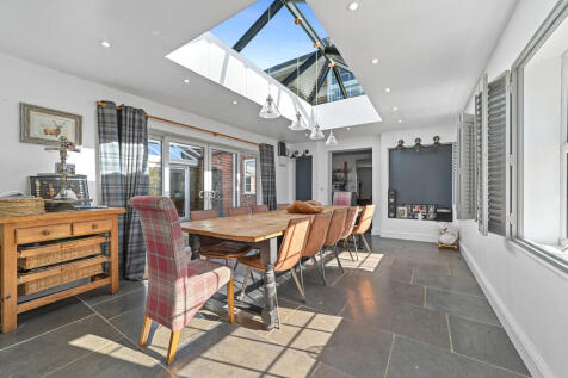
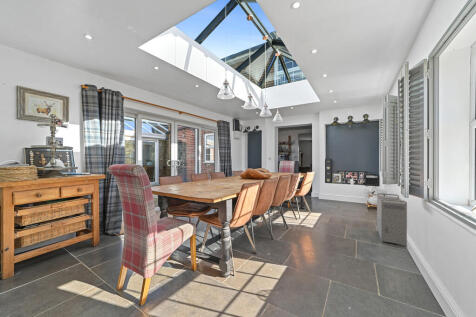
+ storage bin (390, 217)
